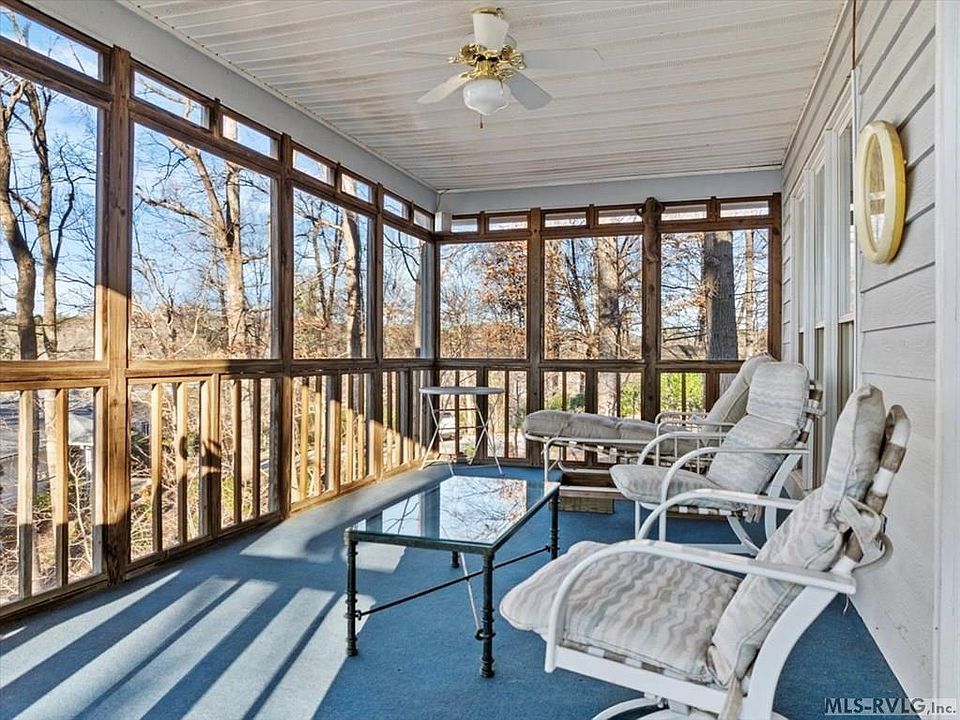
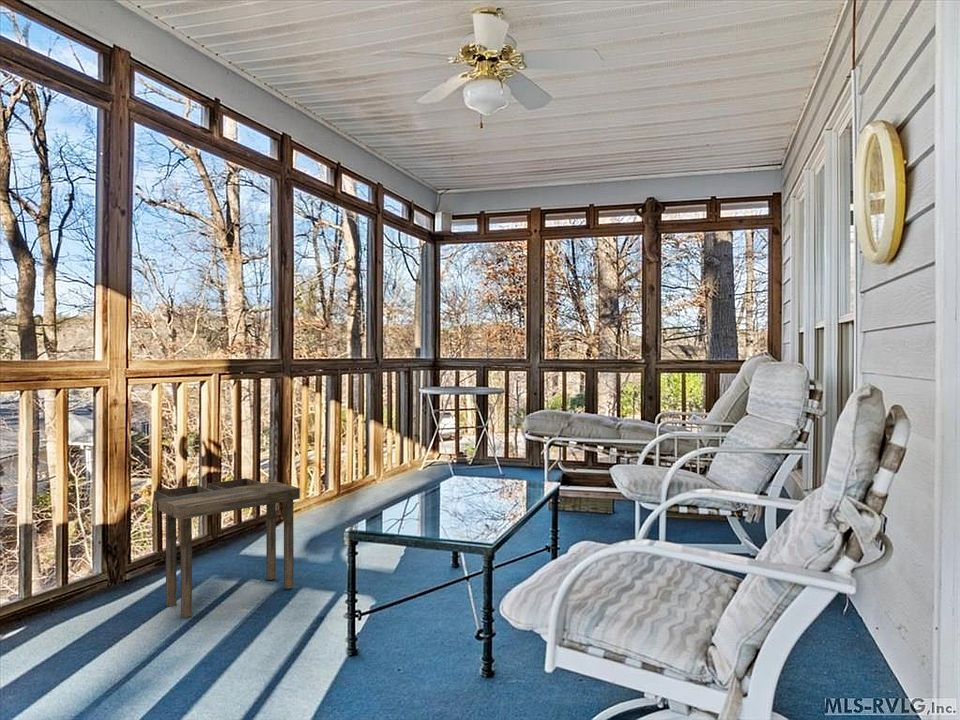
+ side table (215, 513)
